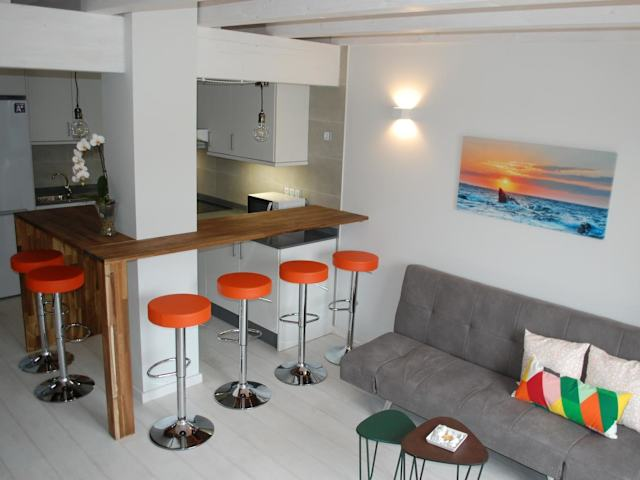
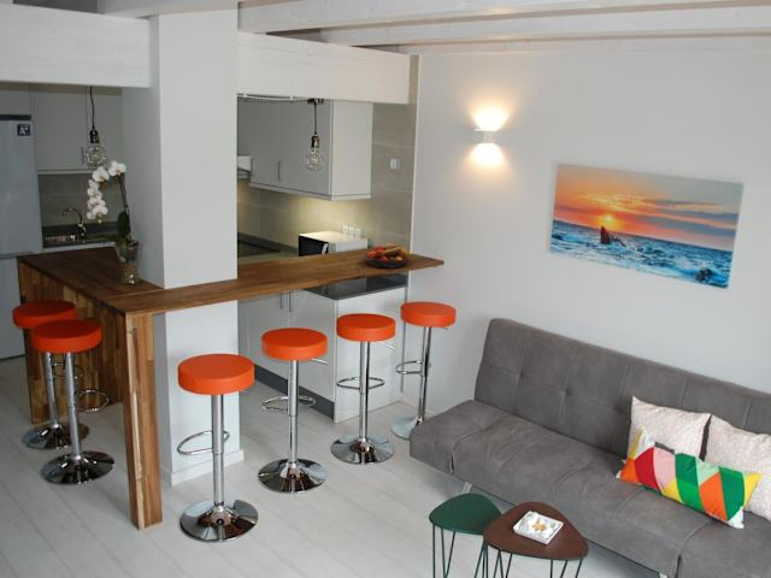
+ fruit bowl (386, 254)
